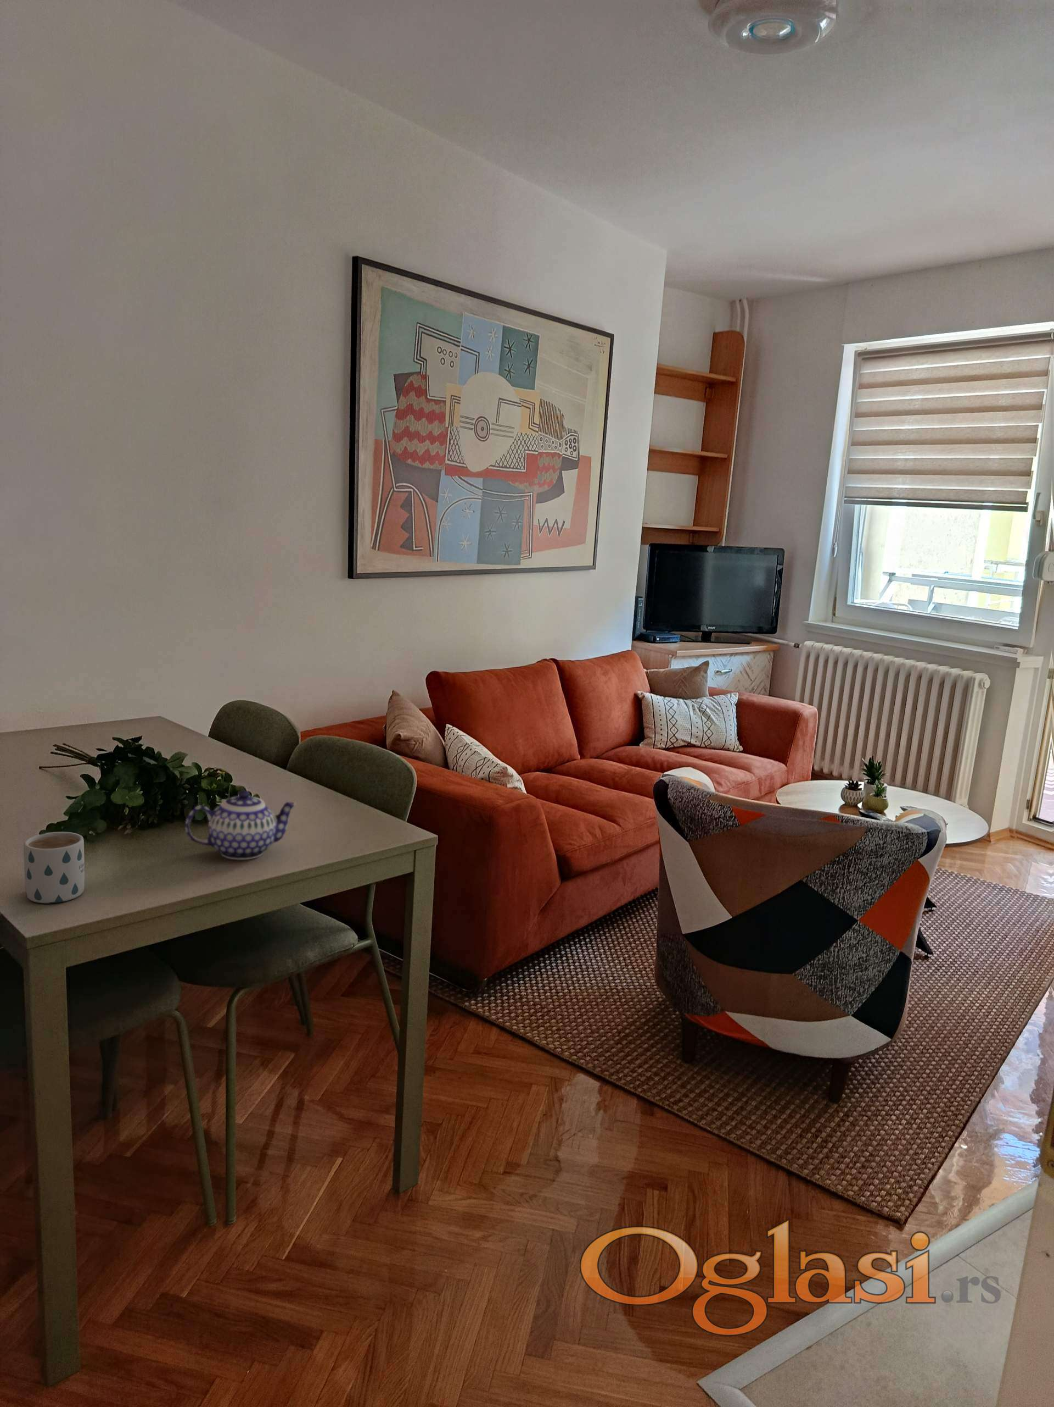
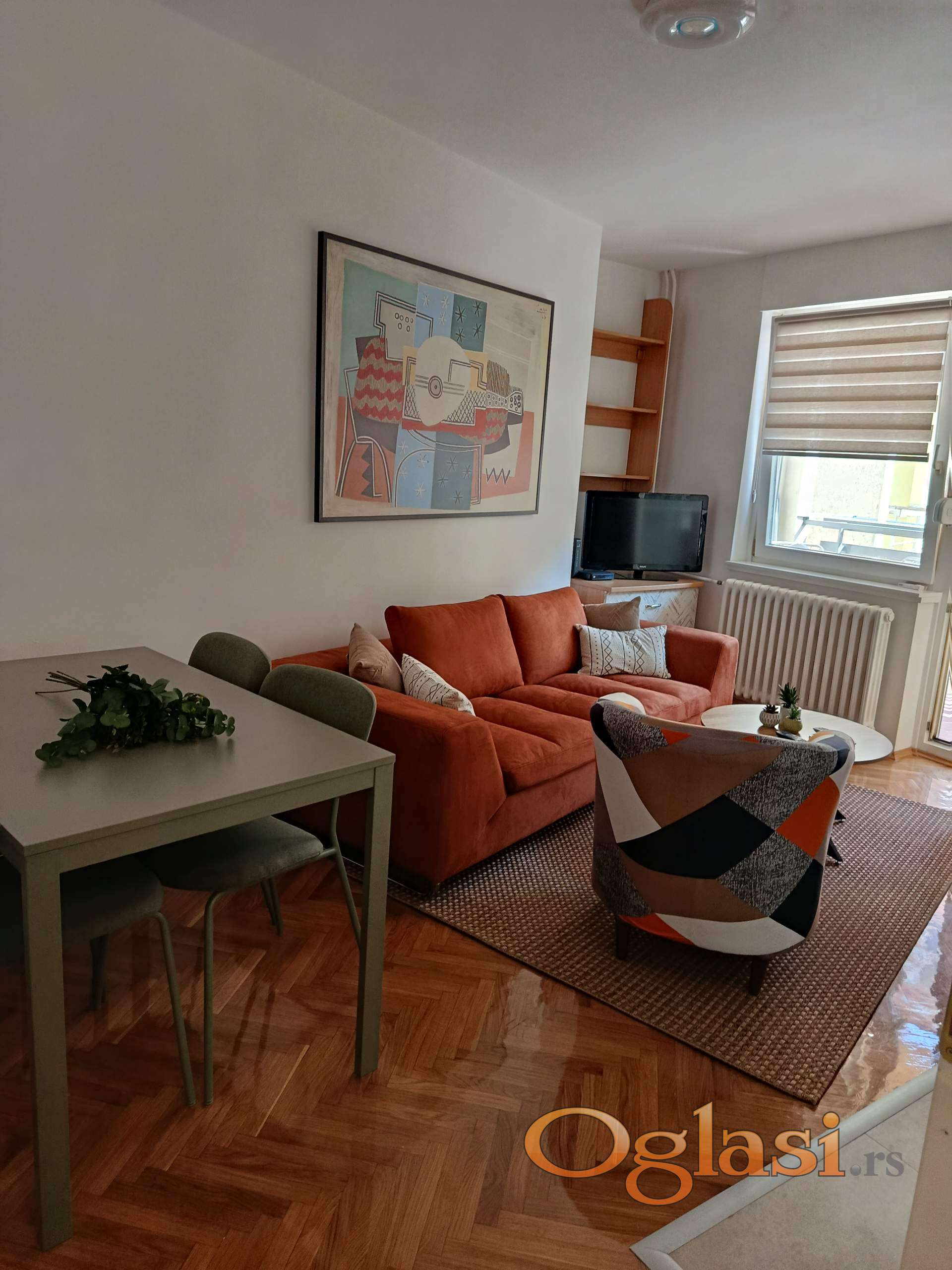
- mug (54, 863)
- teapot (241, 822)
